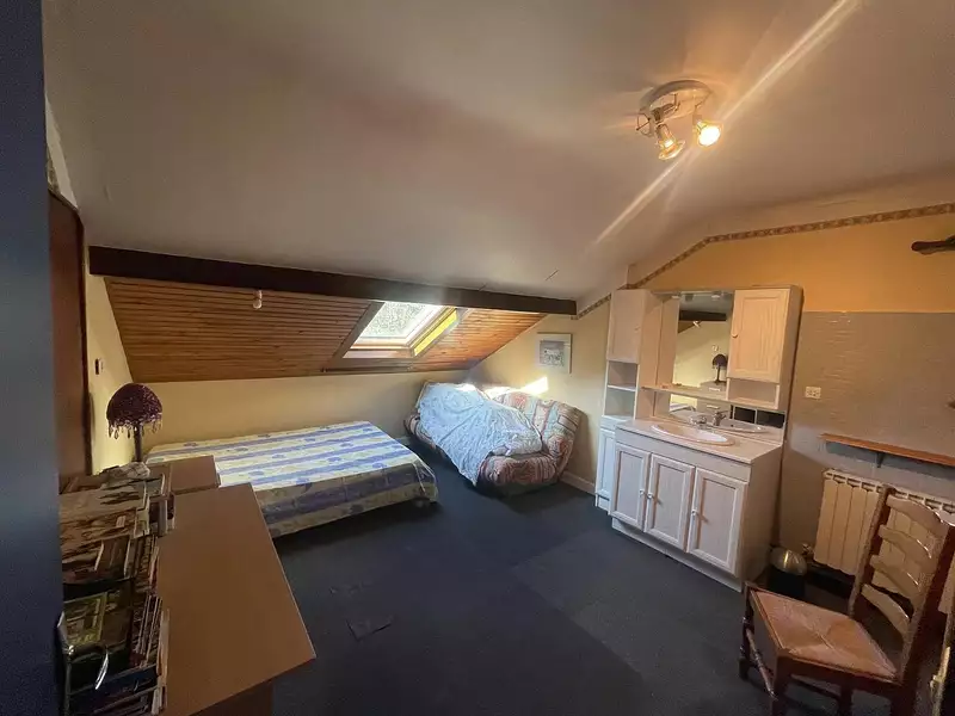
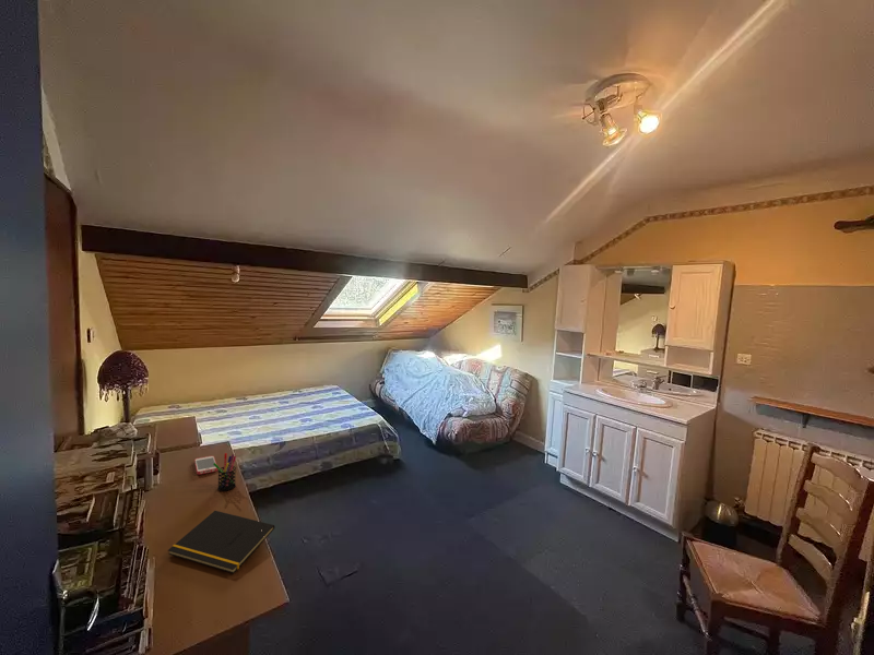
+ pen holder (224, 472)
+ notepad (223, 538)
+ smartphone (205, 464)
